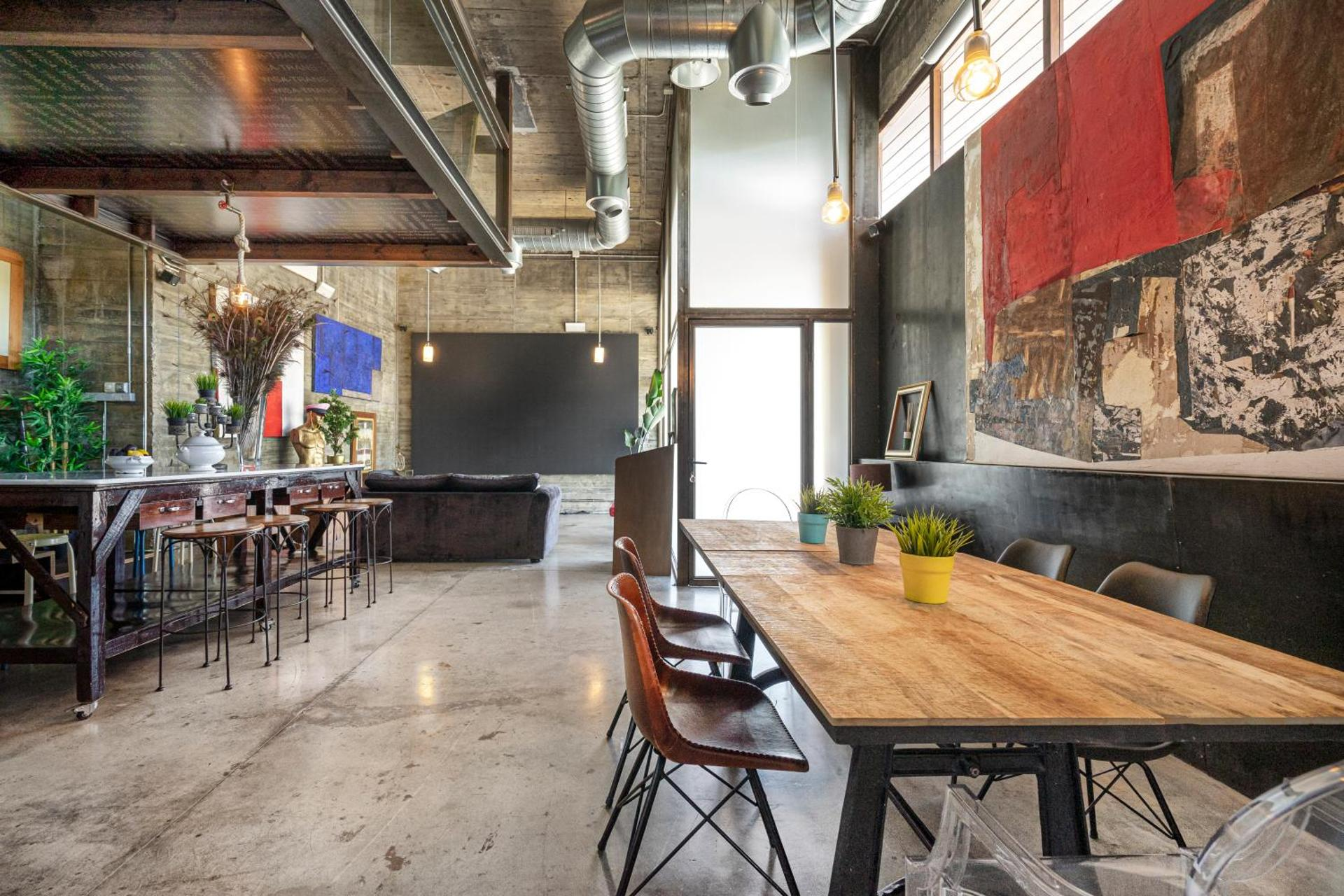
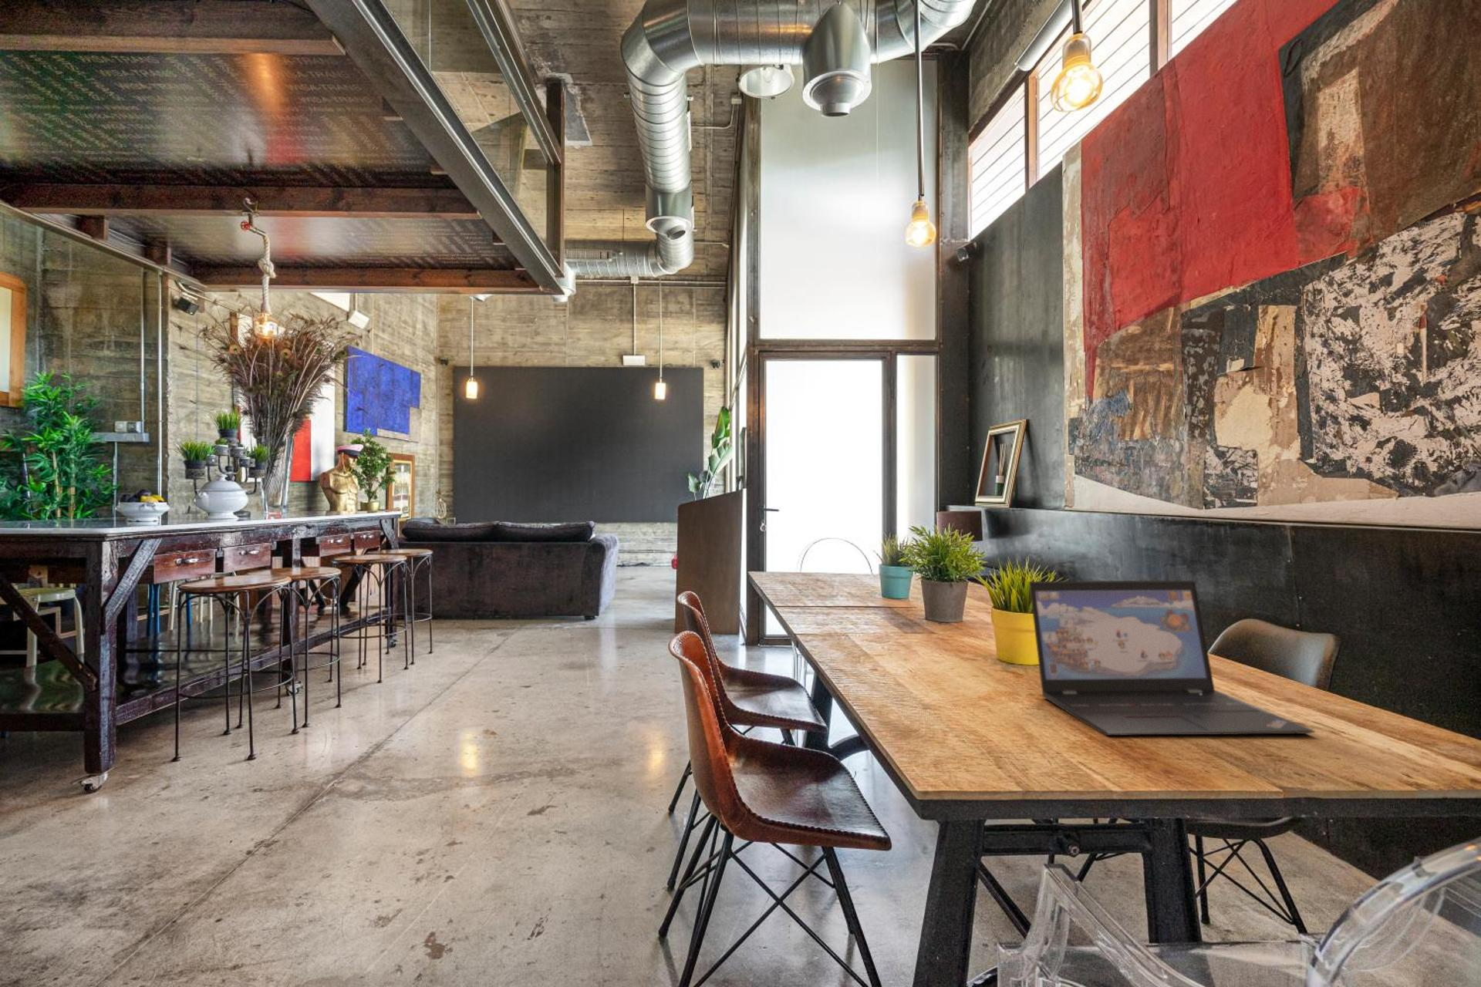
+ laptop (1156, 650)
